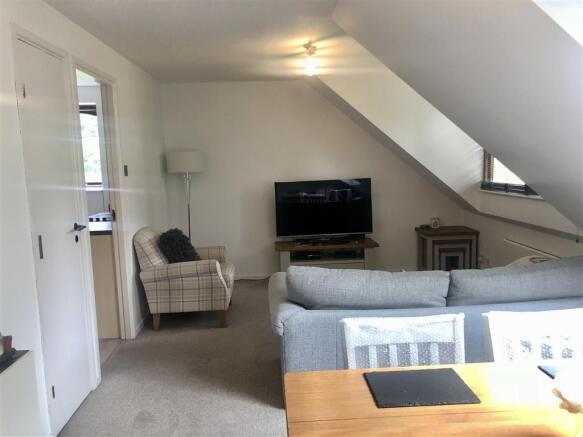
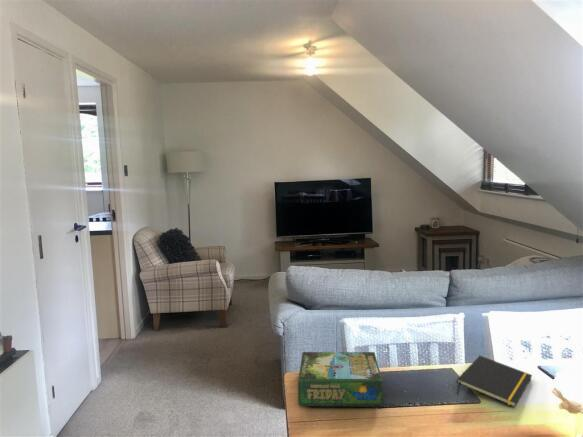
+ notepad (495, 378)
+ board game (339, 376)
